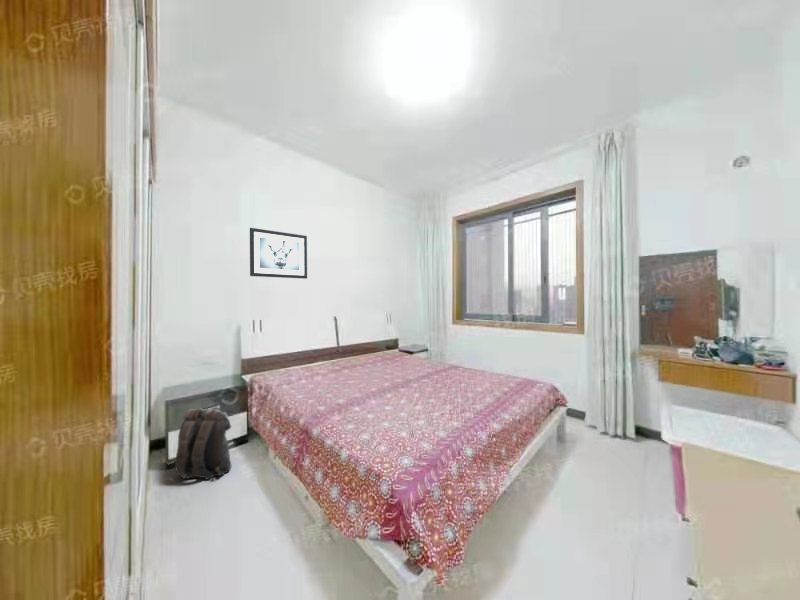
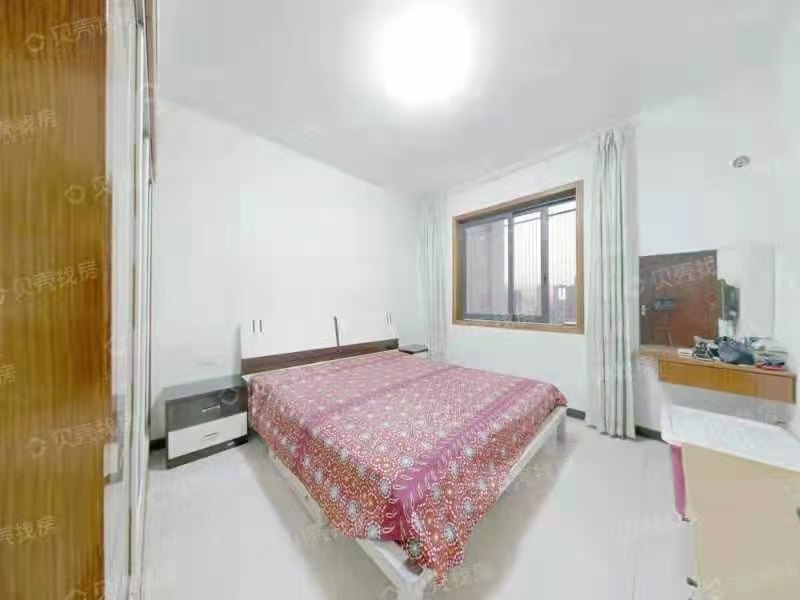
- backpack (205, 440)
- wall art (280, 254)
